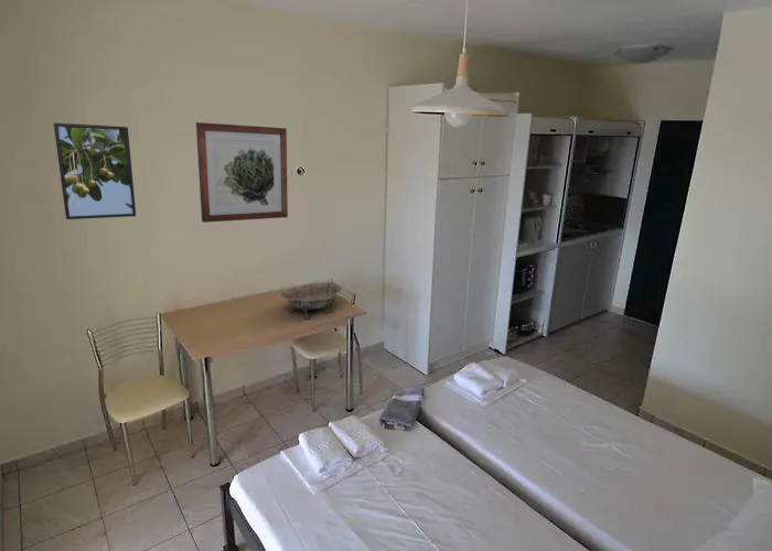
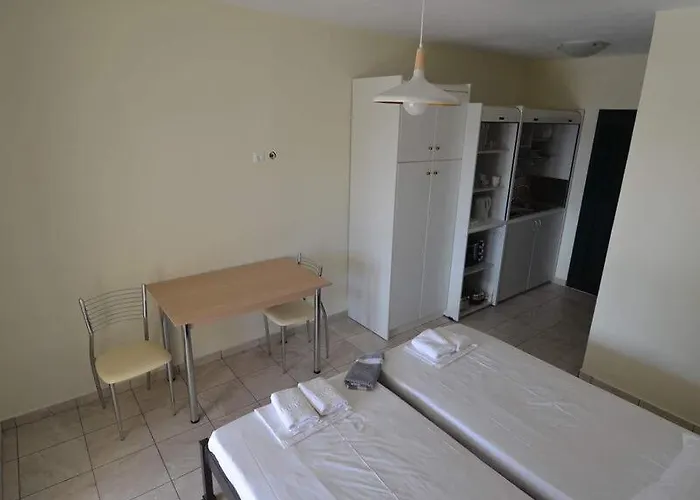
- decorative bowl (312, 300)
- wall art (245, 173)
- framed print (97, 172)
